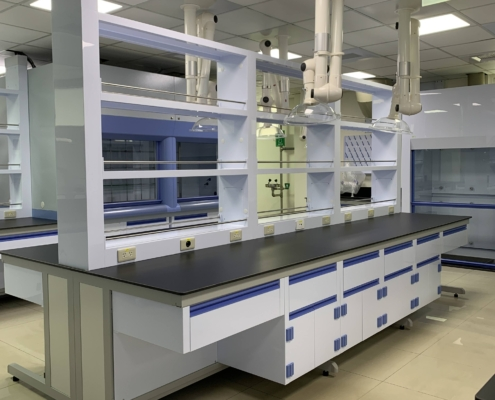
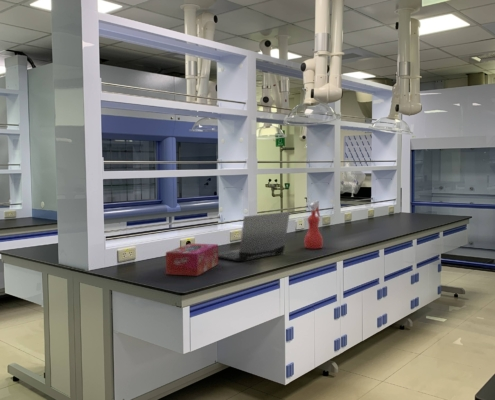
+ spray bottle (314, 224)
+ tissue box (193, 258)
+ laptop computer (250, 234)
